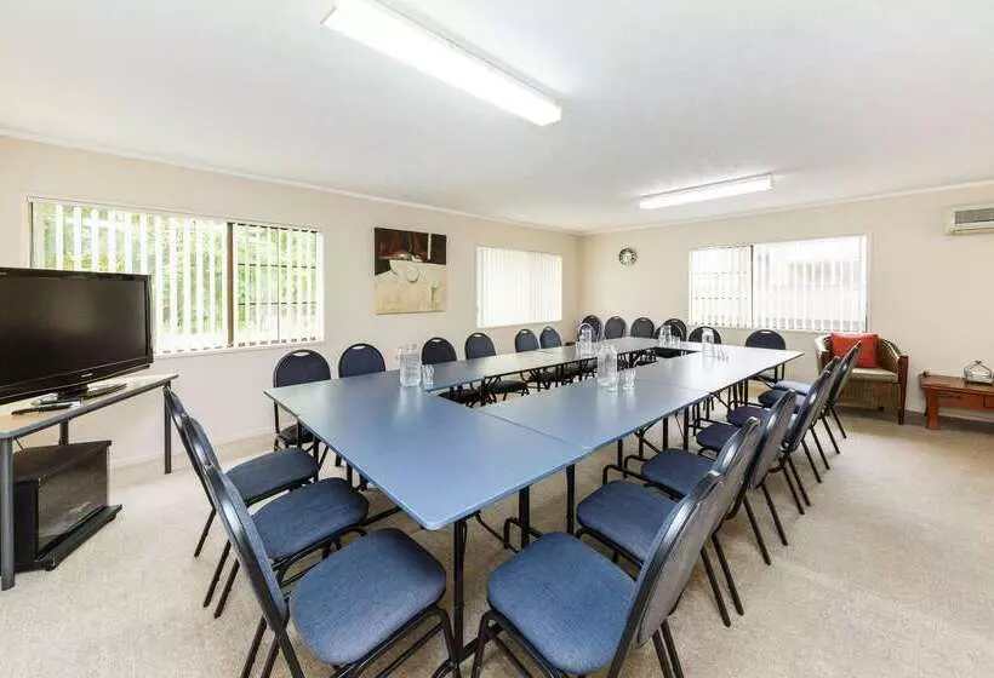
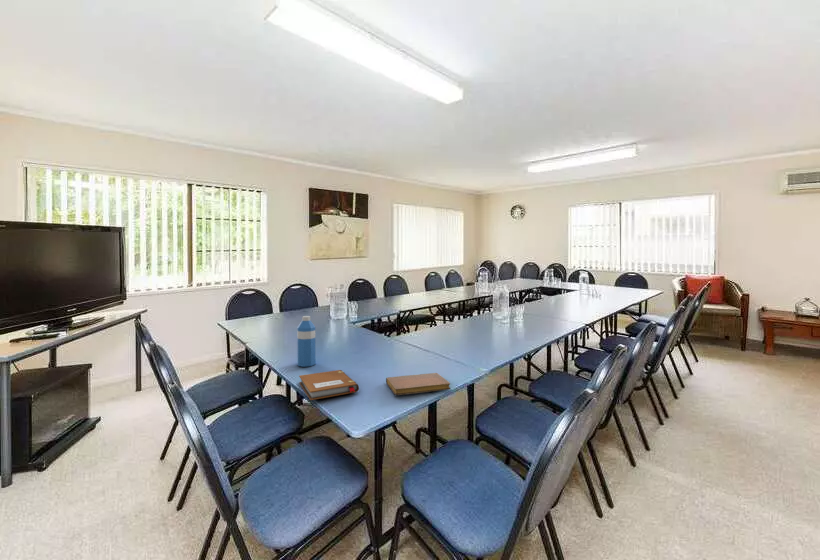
+ notebook (417, 382)
+ notebook (328, 383)
+ water bottle (306, 340)
